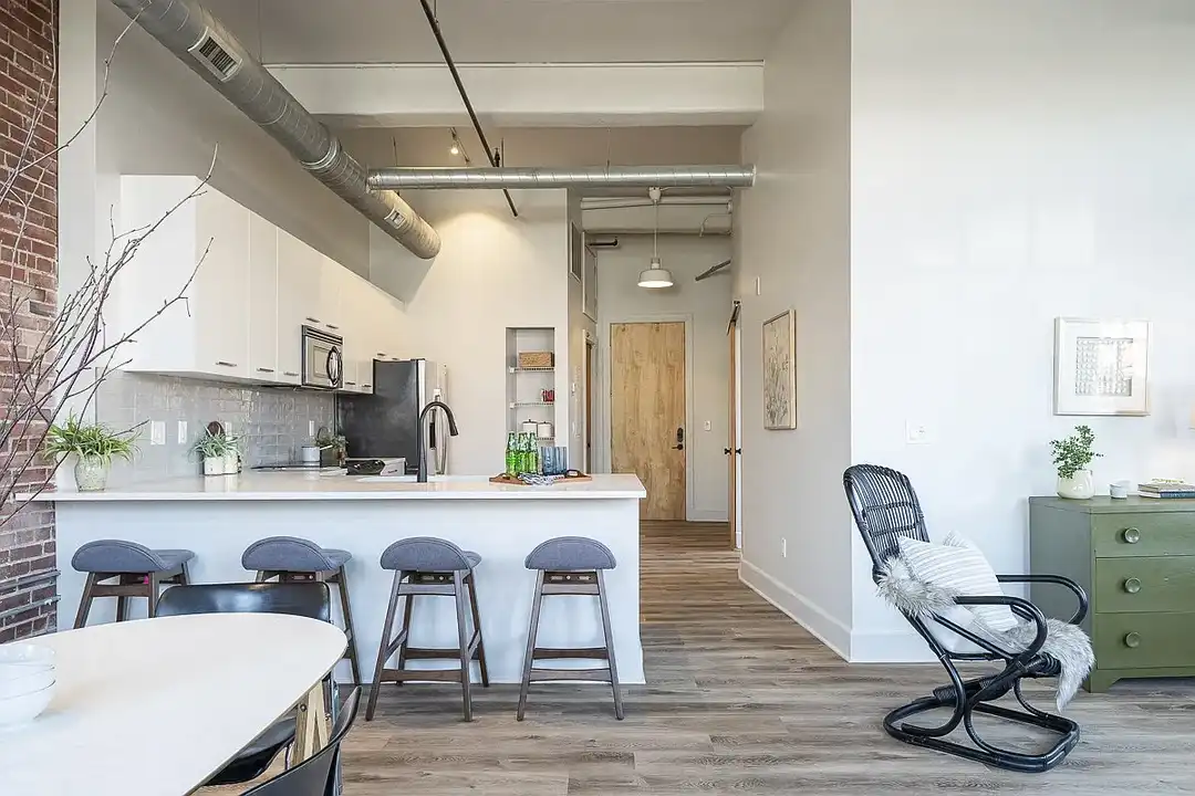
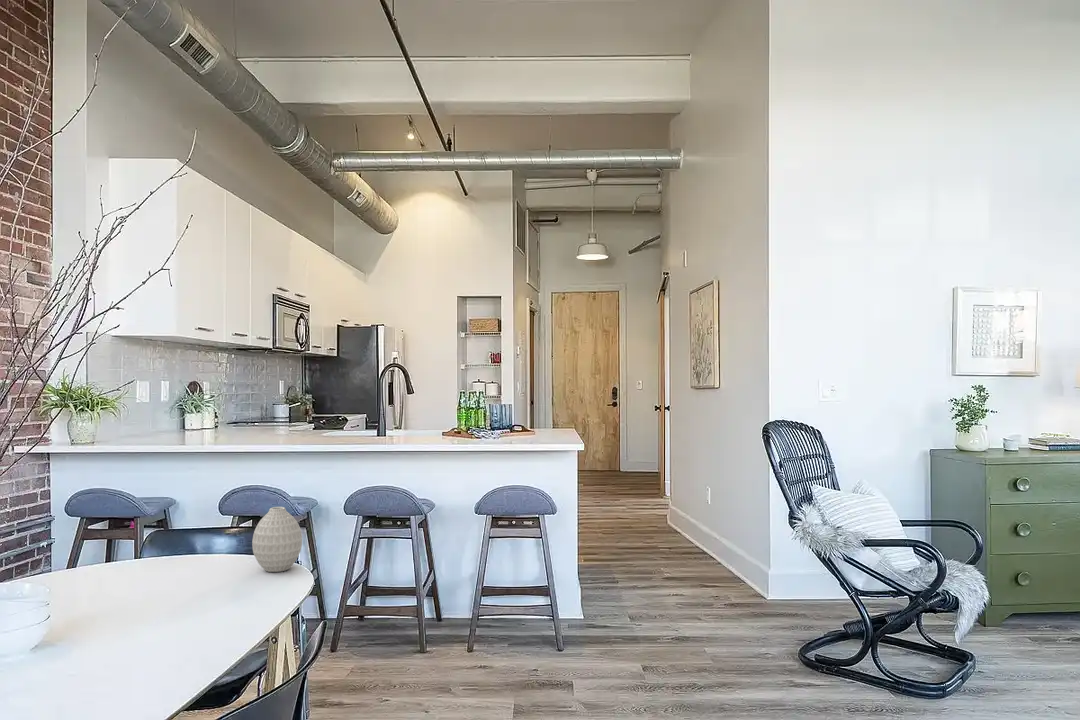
+ vase (277, 538)
